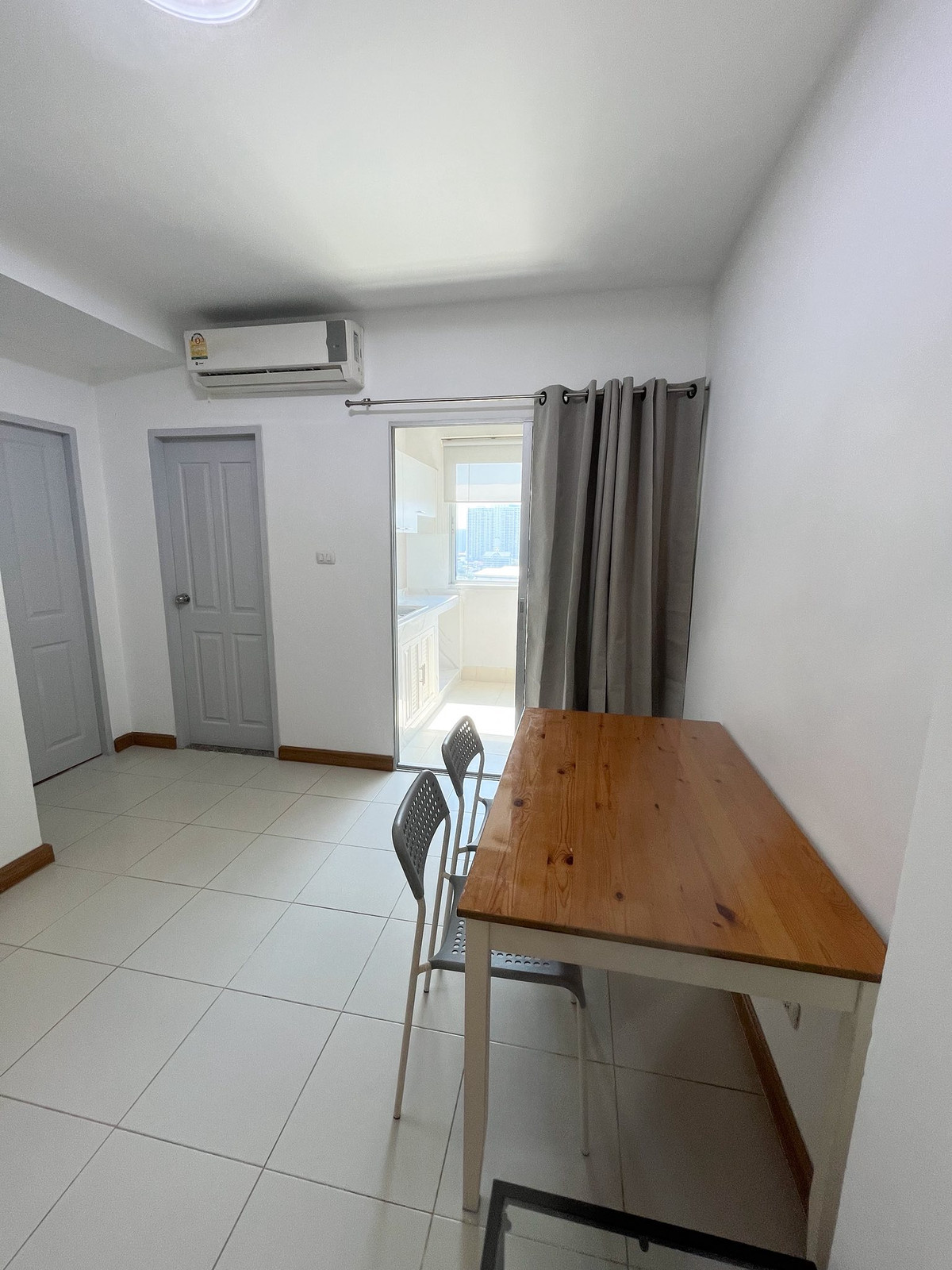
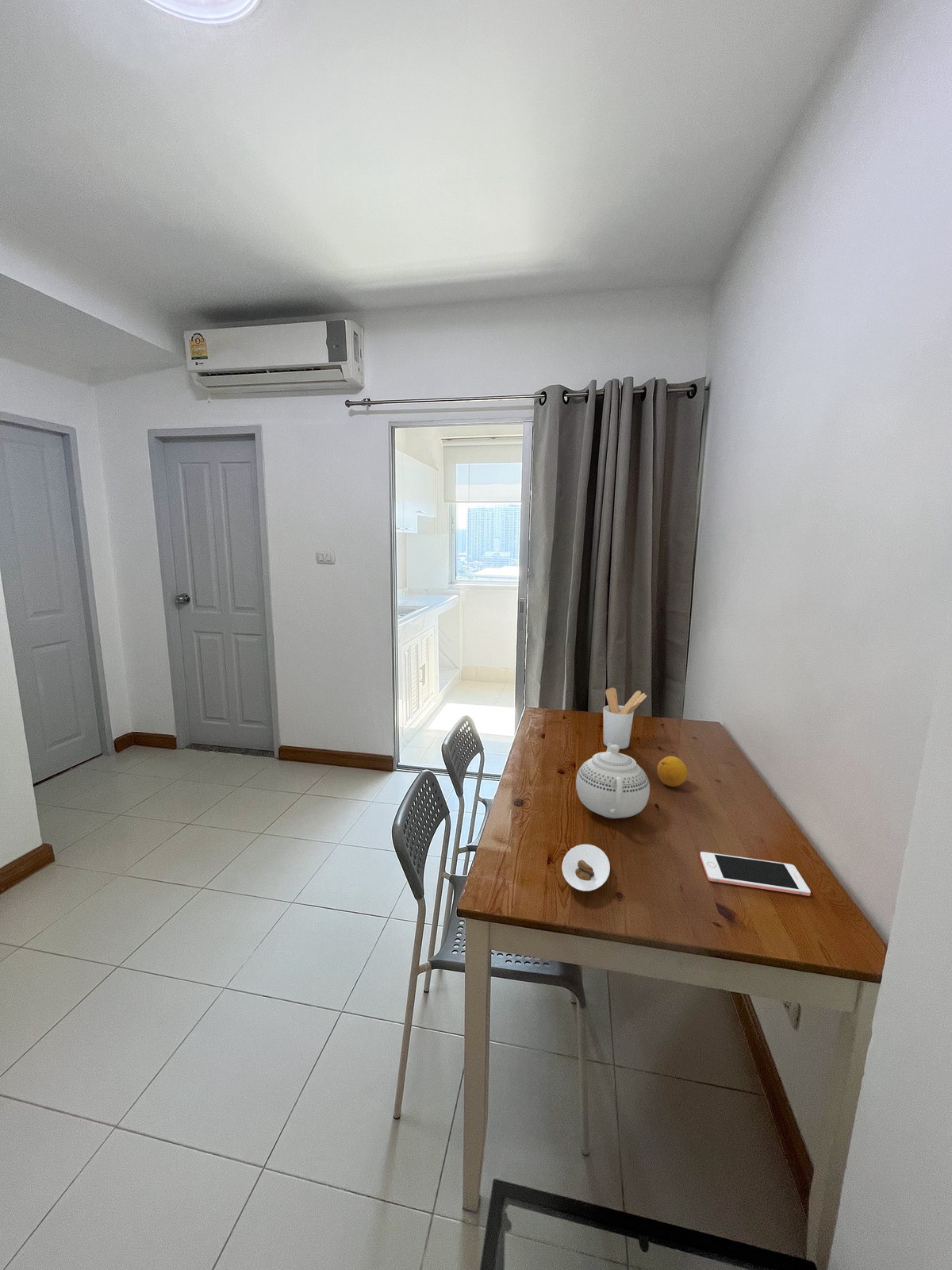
+ cell phone (752, 872)
+ utensil holder (624, 718)
+ fruit (672, 771)
+ saucer (585, 870)
+ teapot (612, 779)
